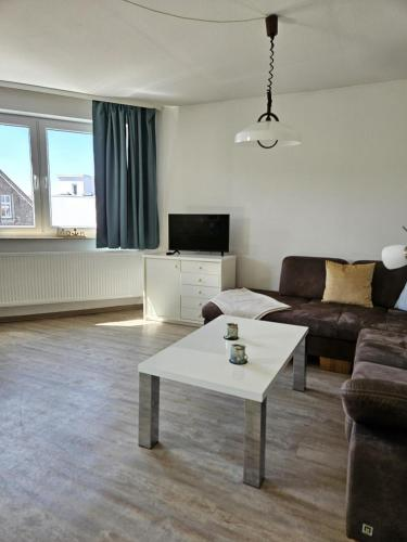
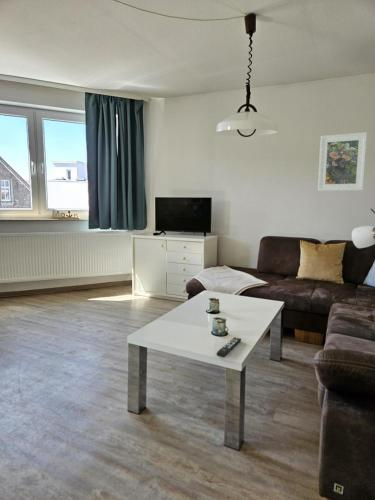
+ remote control (229, 346)
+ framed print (341, 162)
